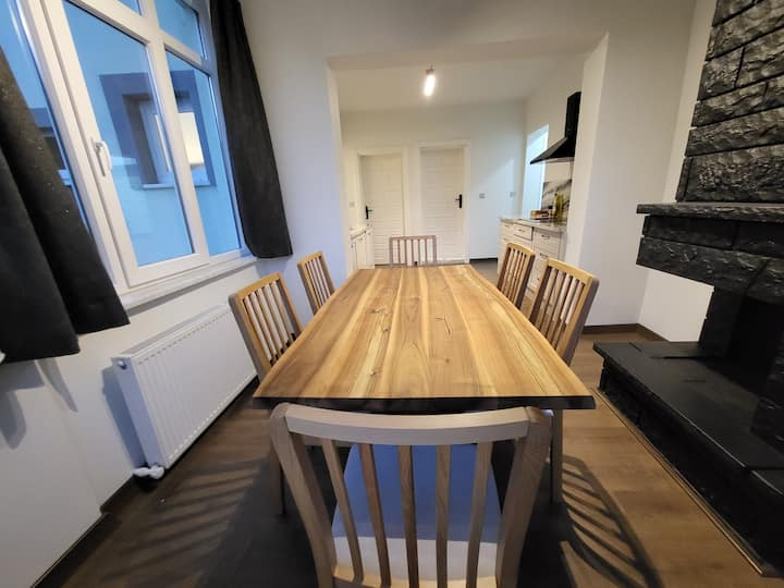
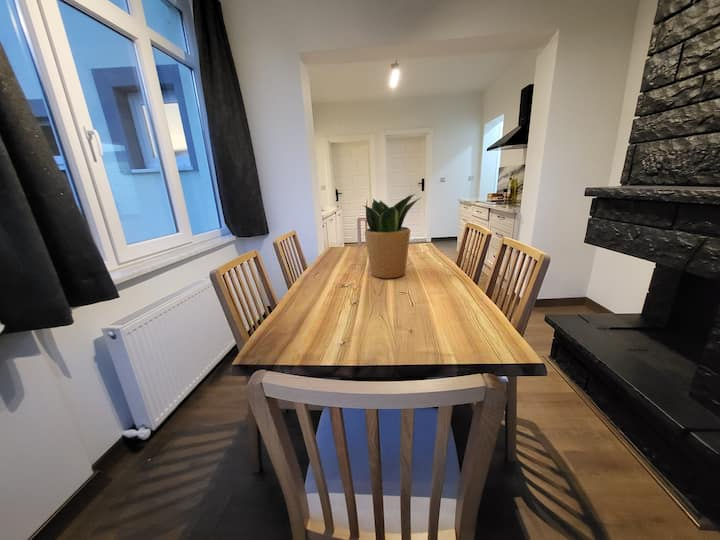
+ potted plant (390, 235)
